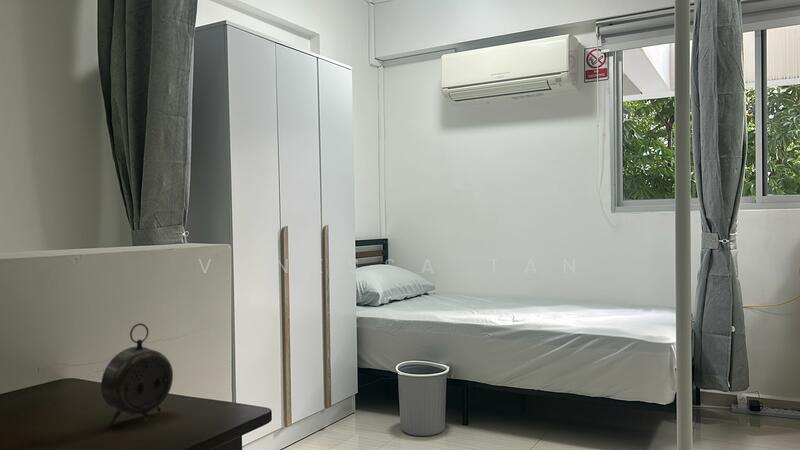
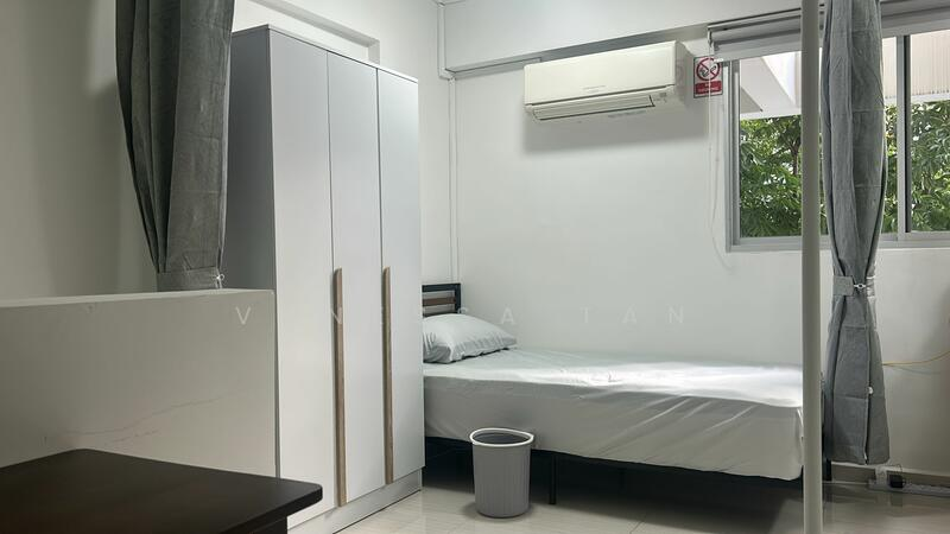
- alarm clock (139, 371)
